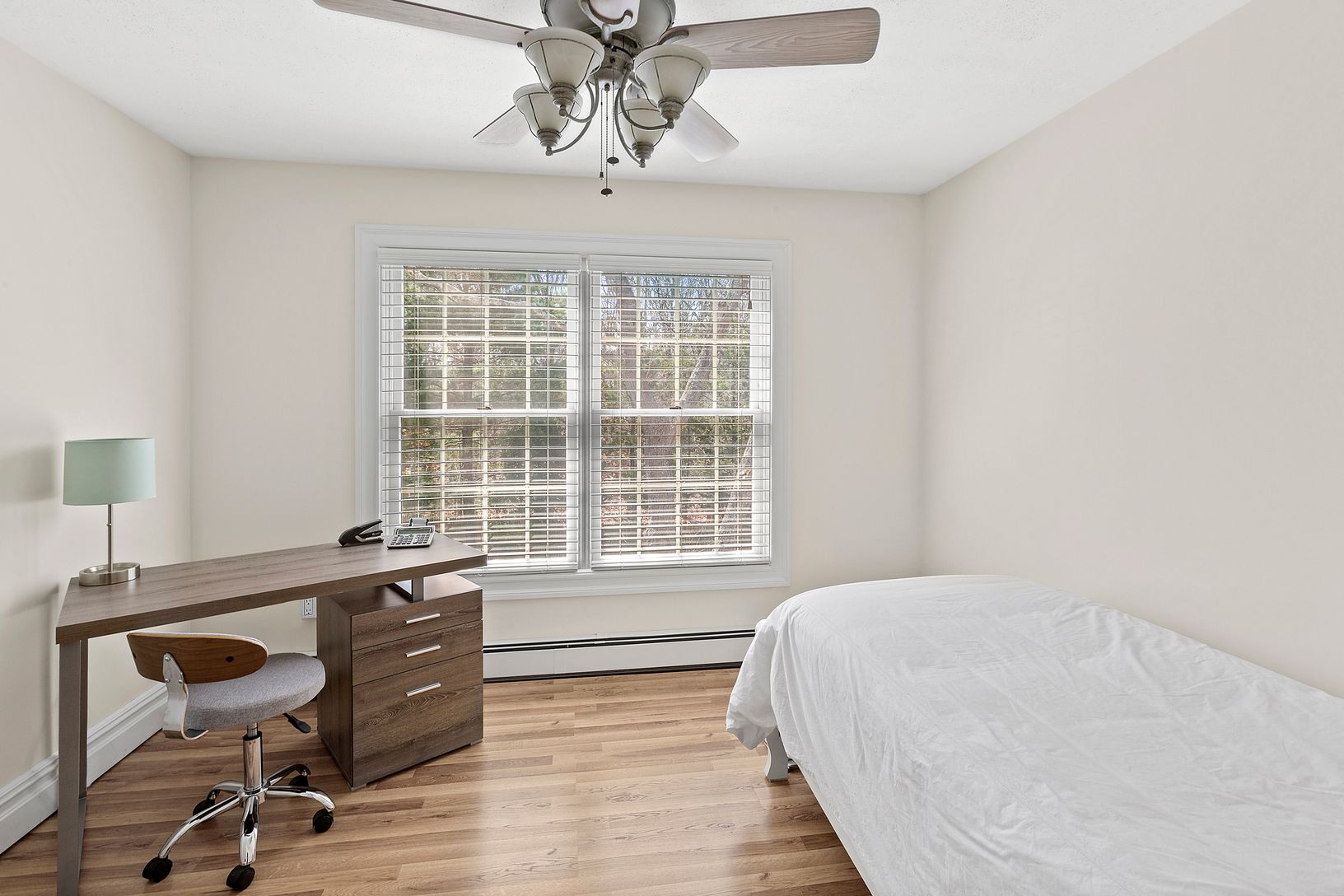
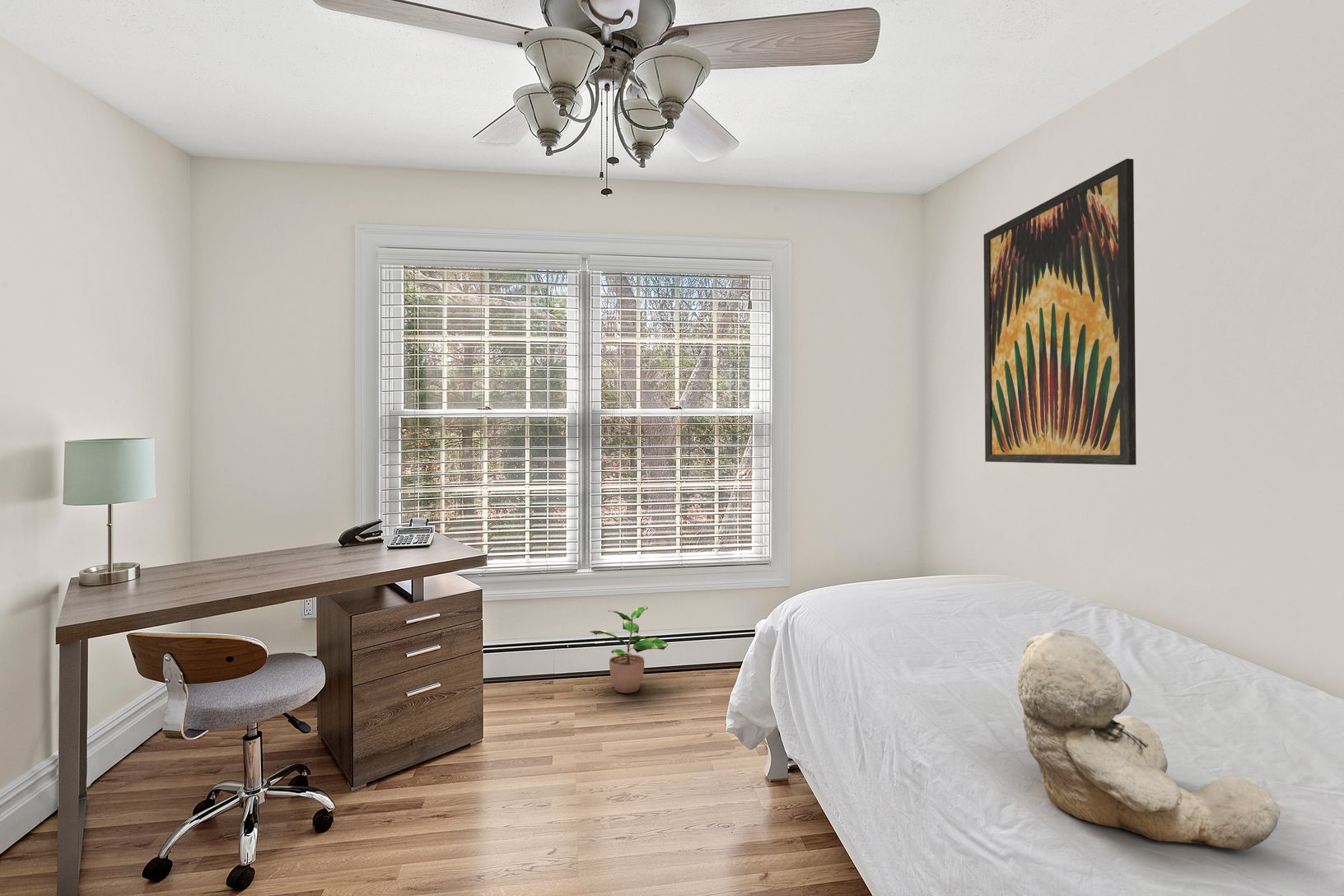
+ wall art (1048, 332)
+ teddy bear (1116, 720)
+ potted plant (628, 646)
